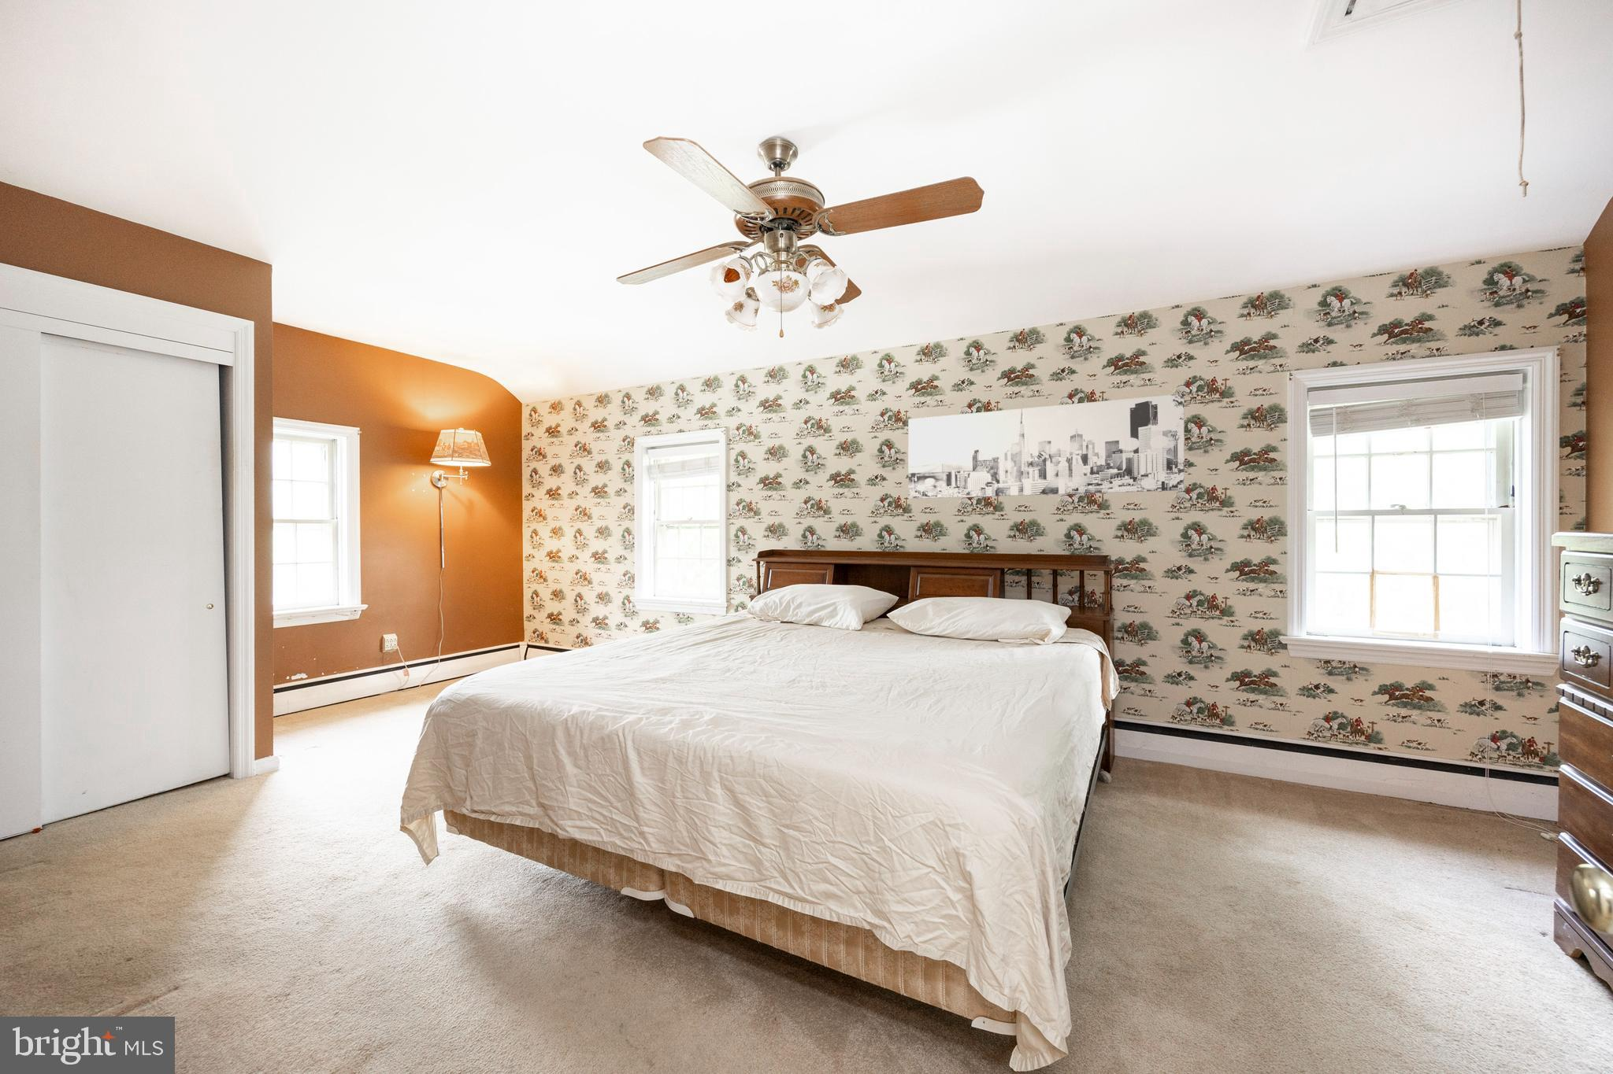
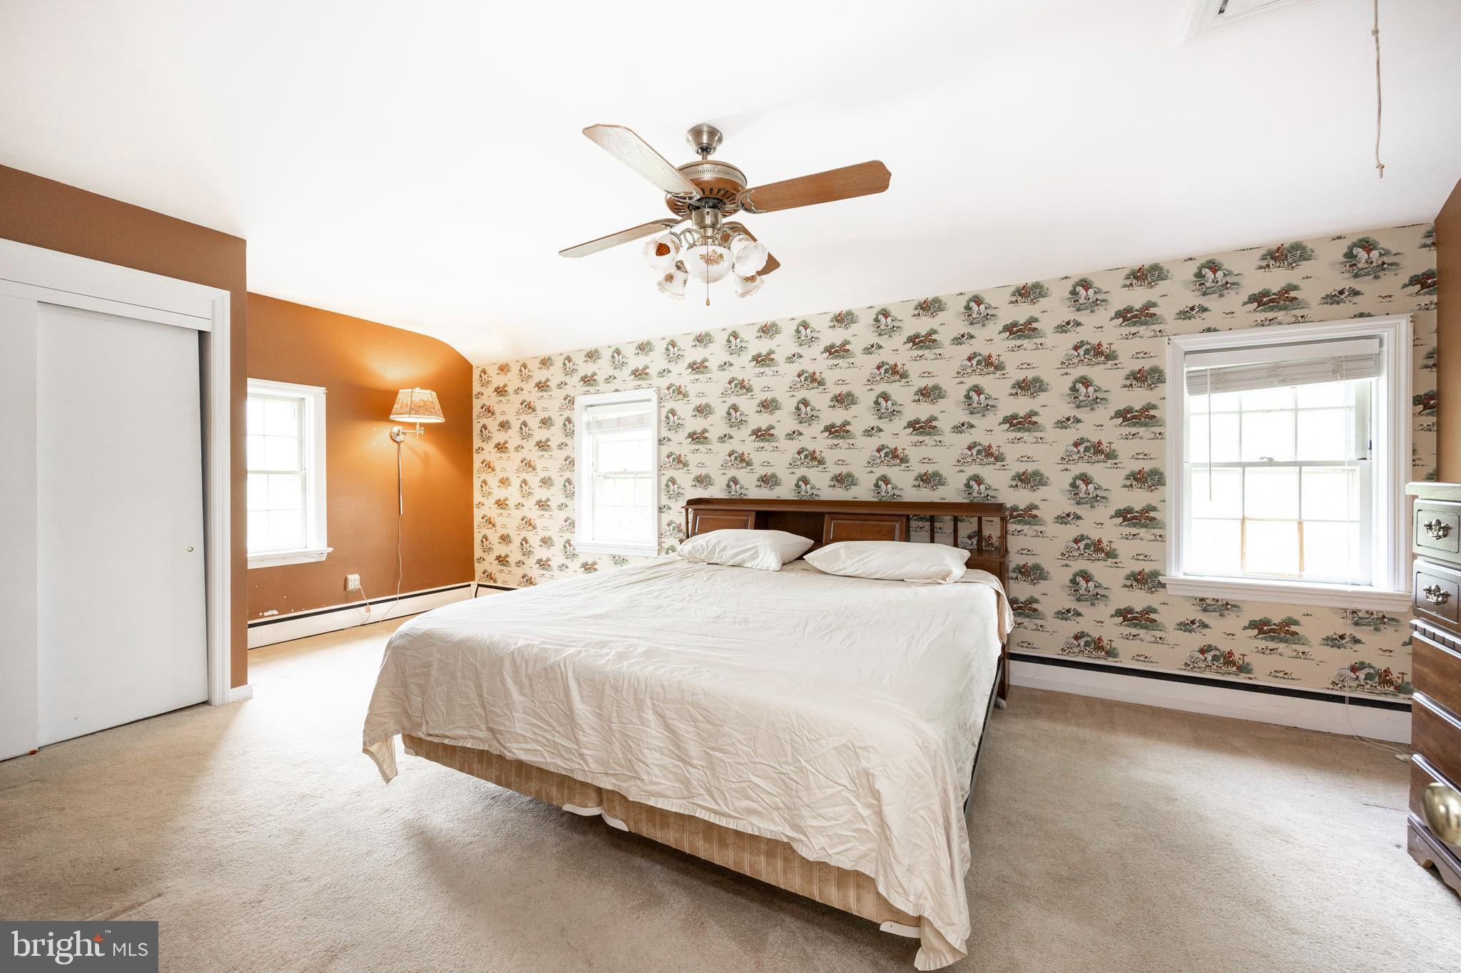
- wall art (1034, 451)
